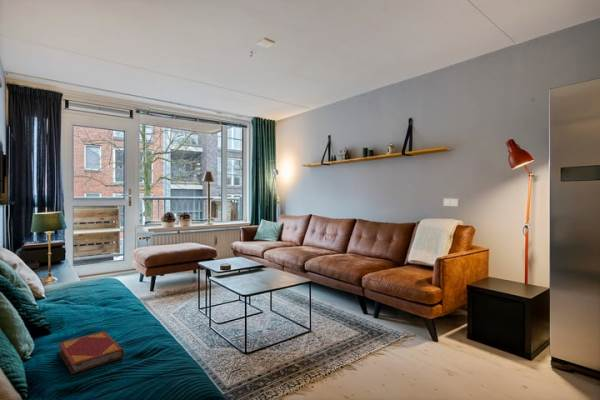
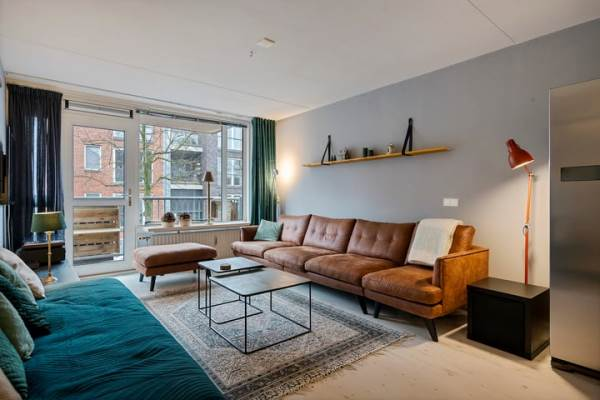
- hardback book (90, 350)
